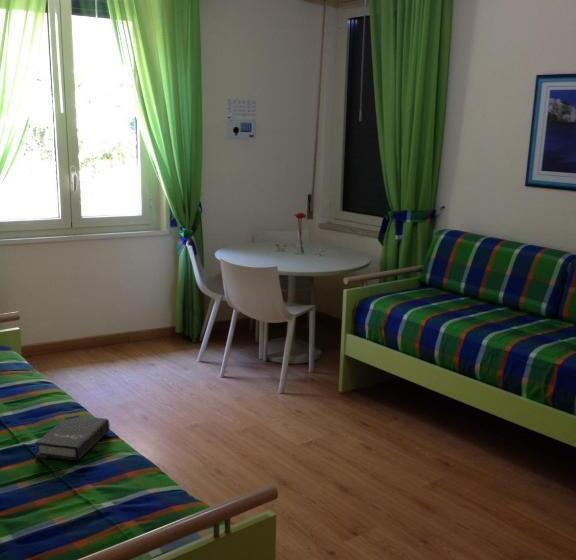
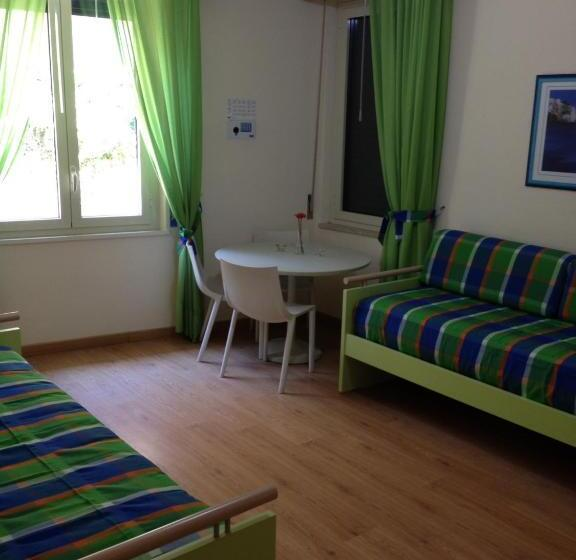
- hardback book (74, 437)
